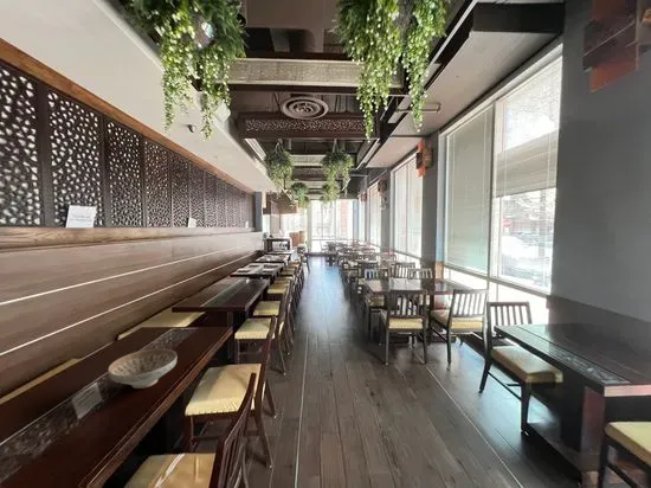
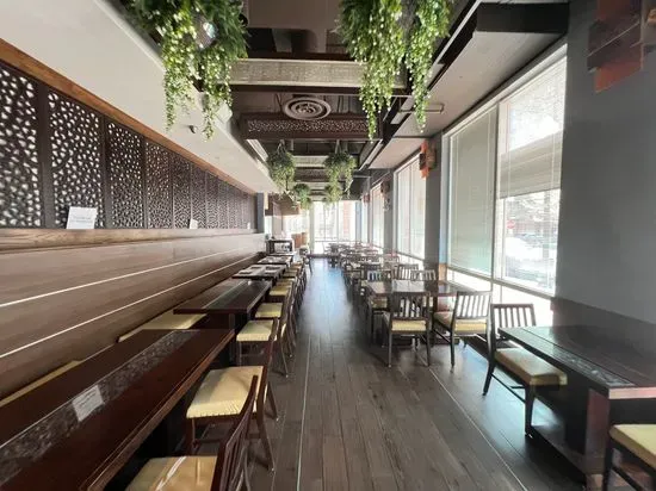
- decorative bowl (144, 371)
